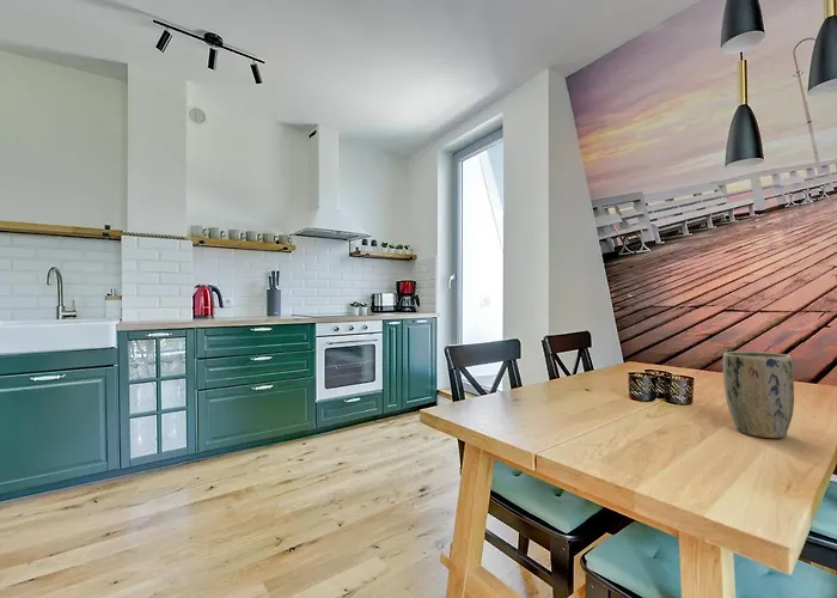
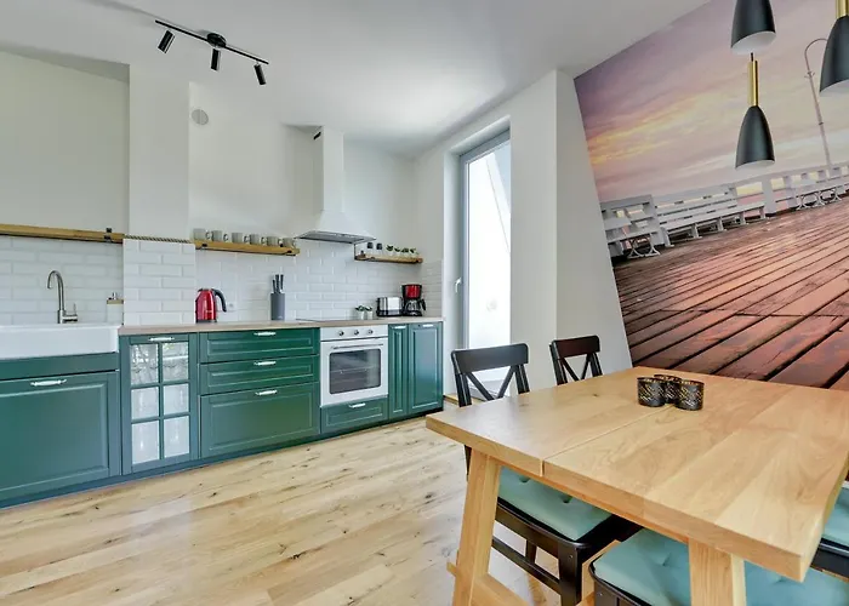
- plant pot (757, 392)
